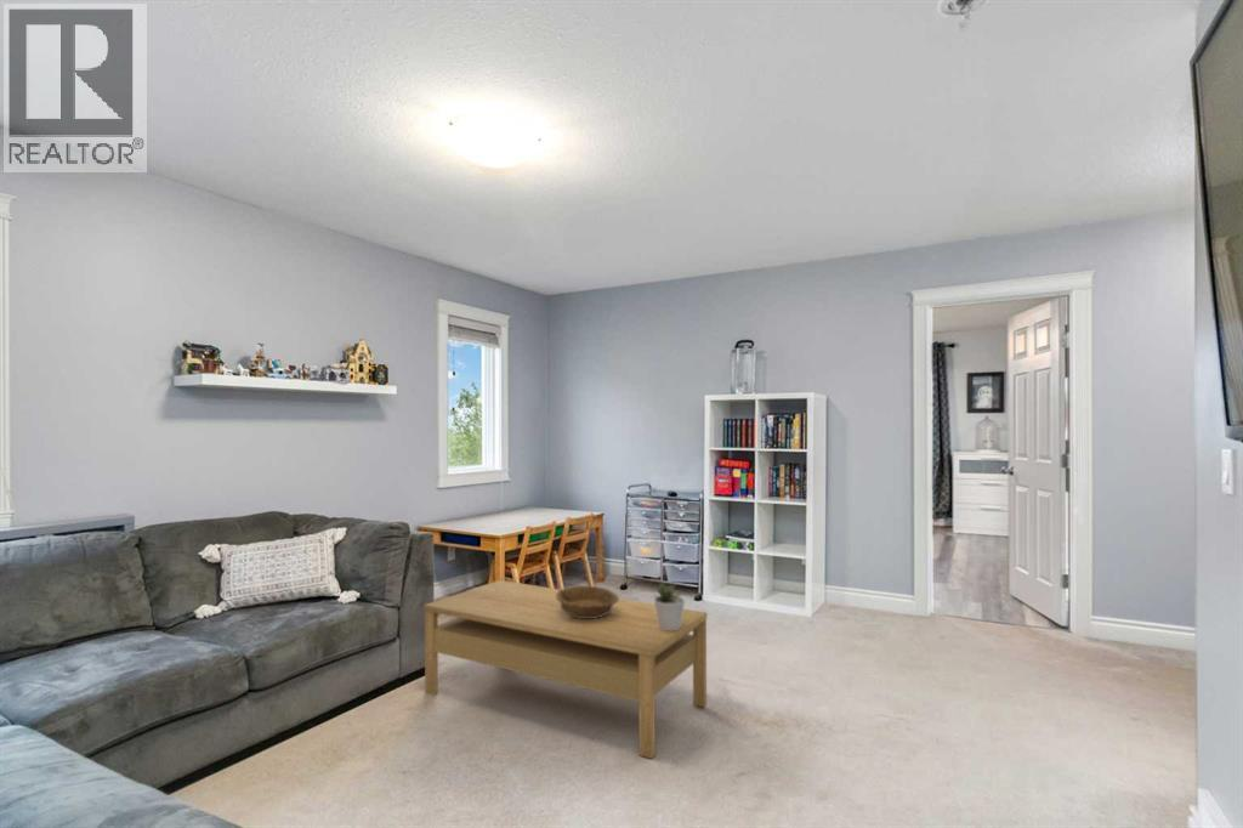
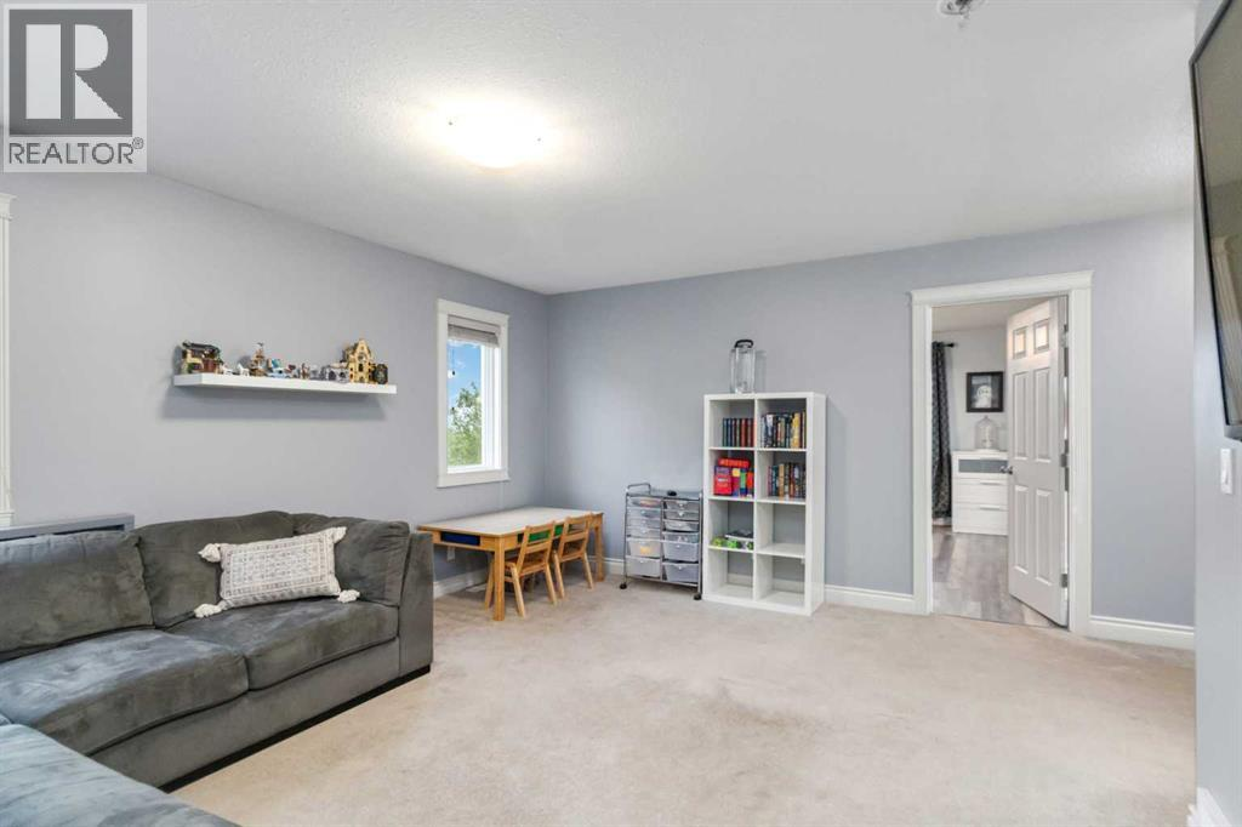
- coffee table (562, 653)
- decorative bowl (586, 602)
- potted plant (668, 602)
